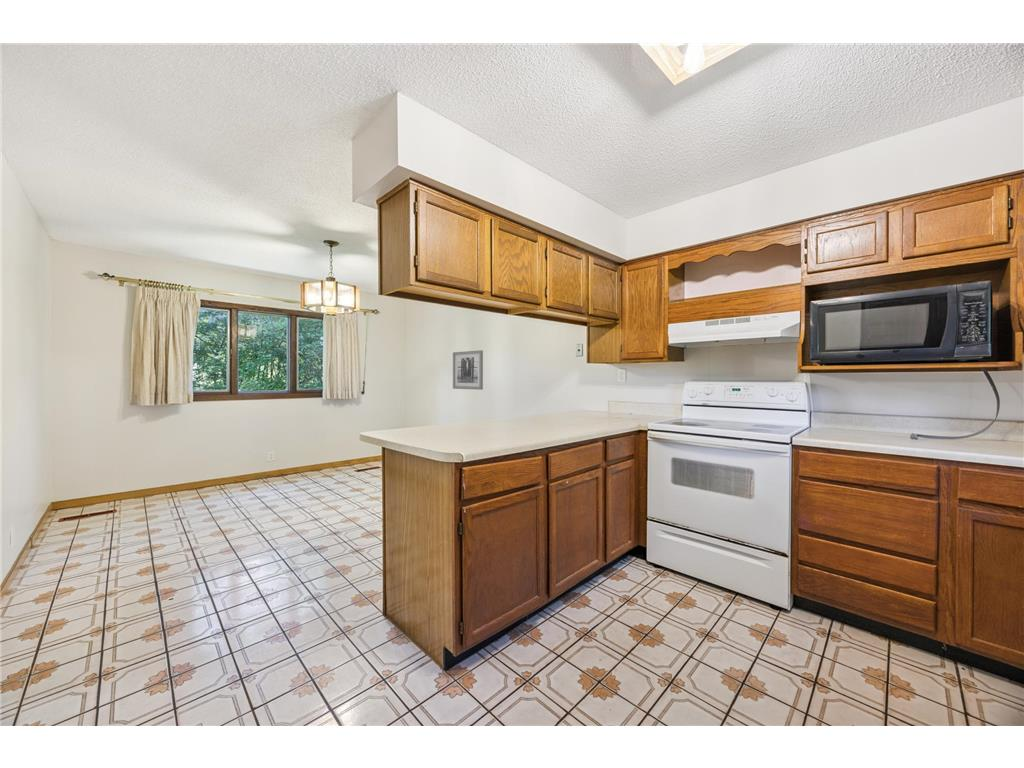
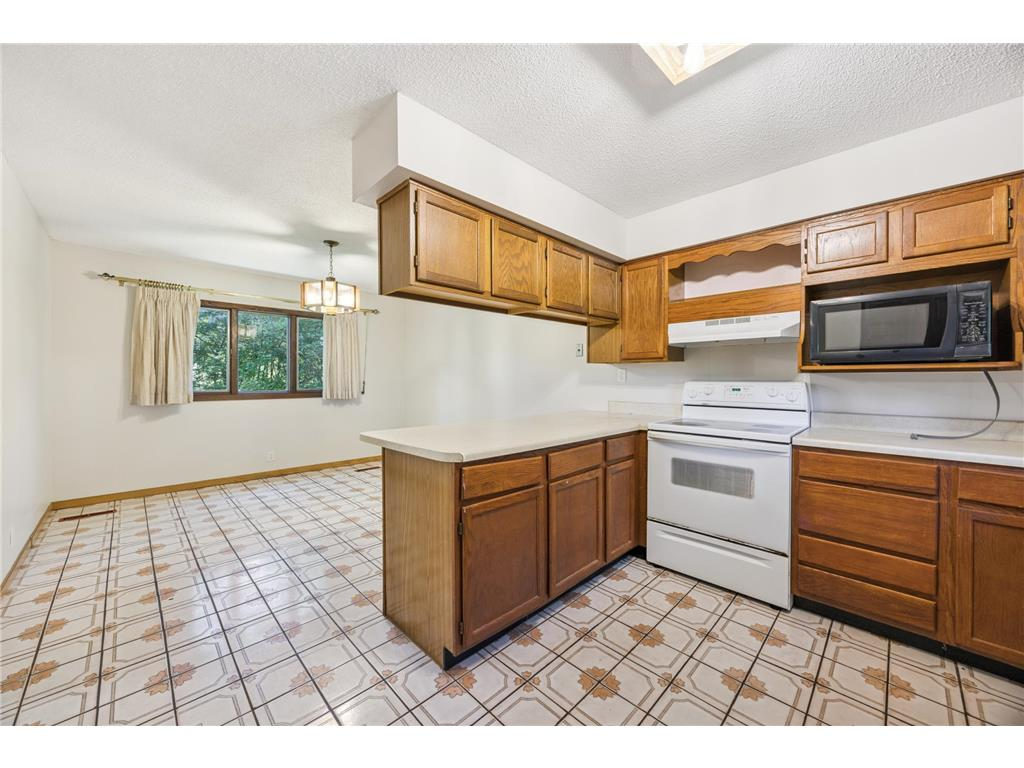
- wall art (467, 370)
